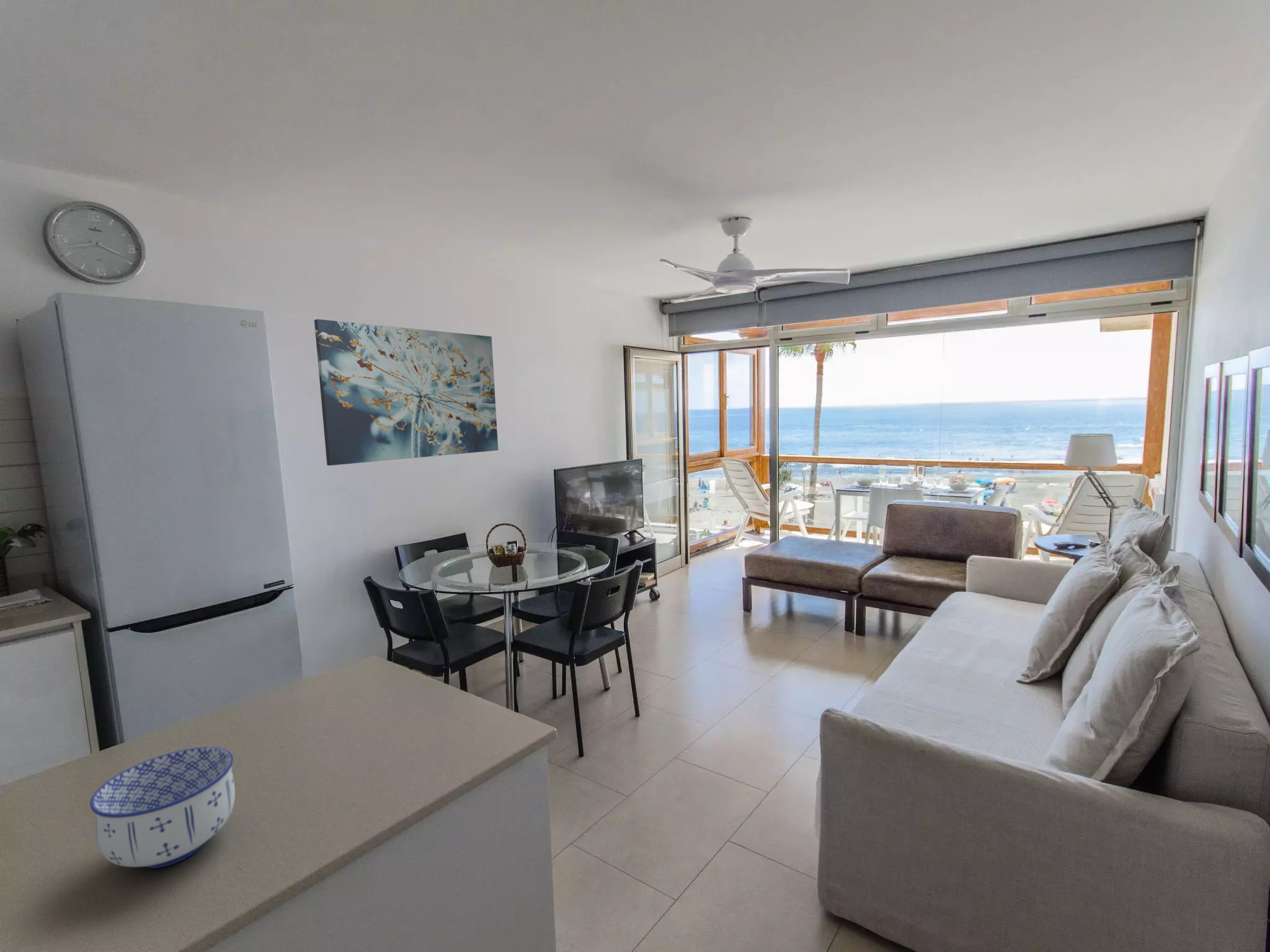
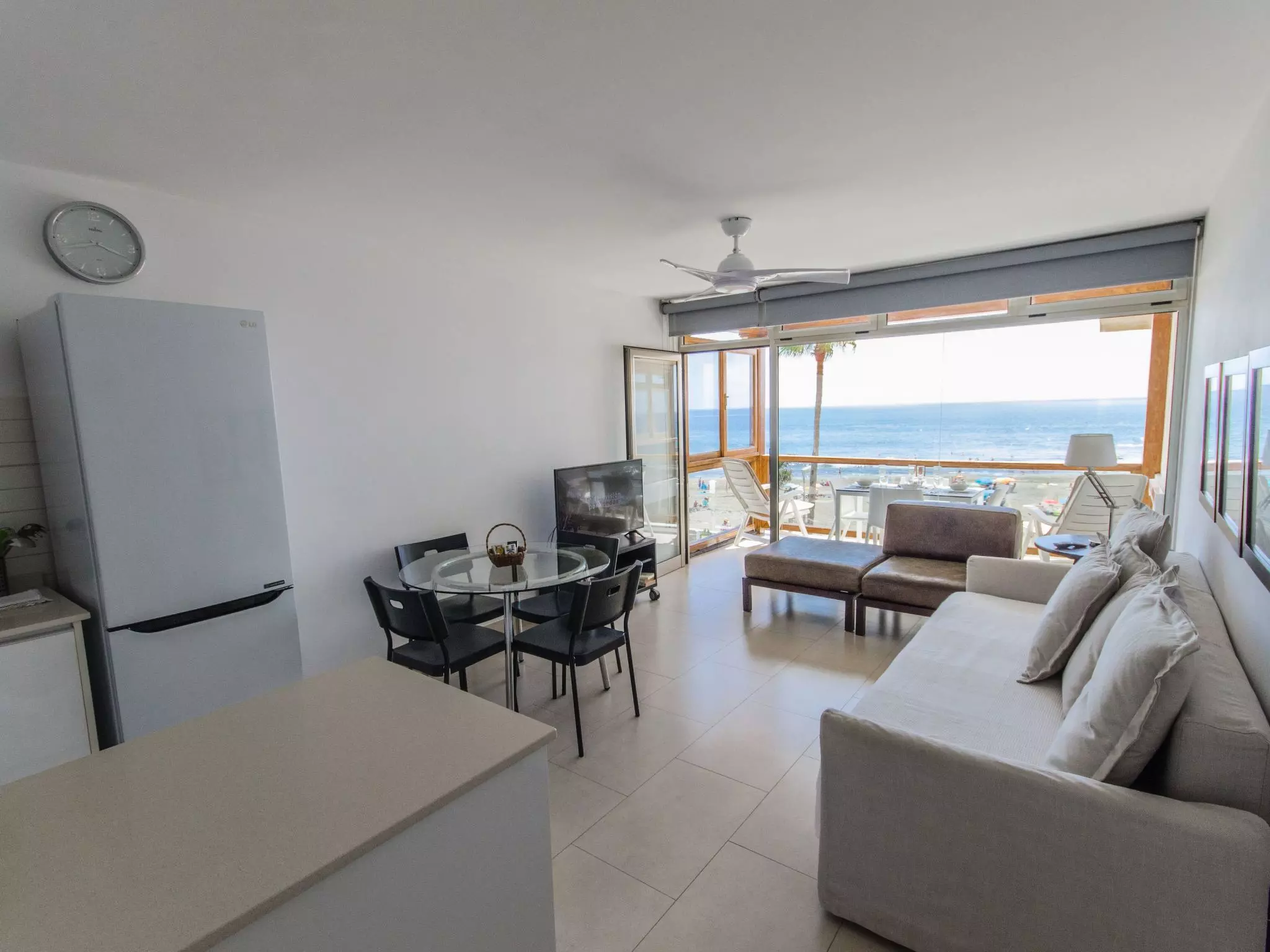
- wall art (418, 394)
- bowl (169, 814)
